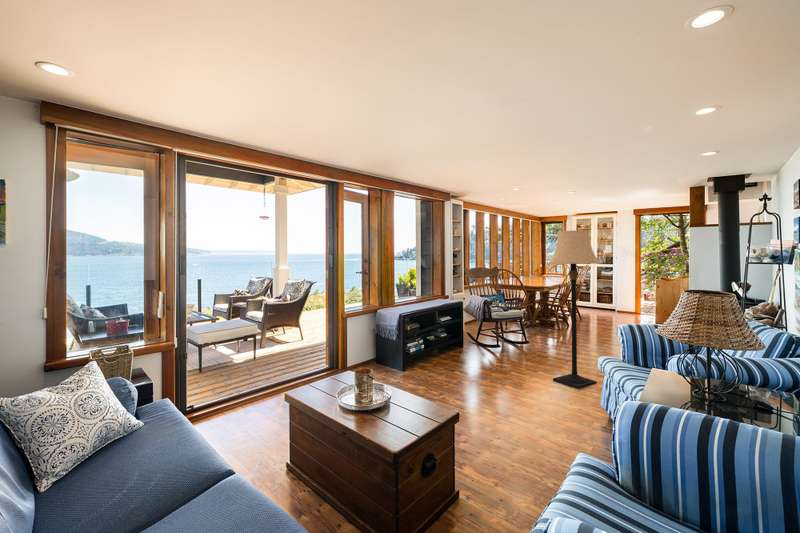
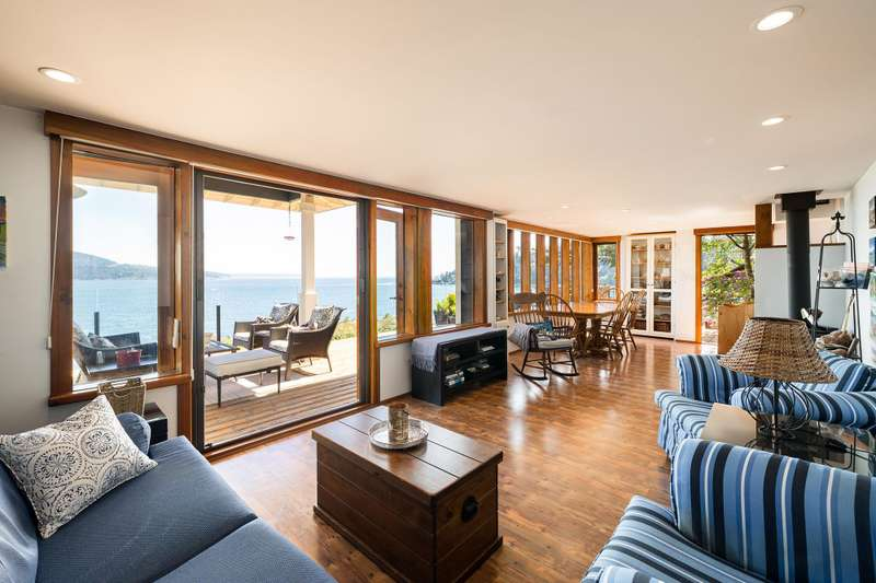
- lamp (573, 306)
